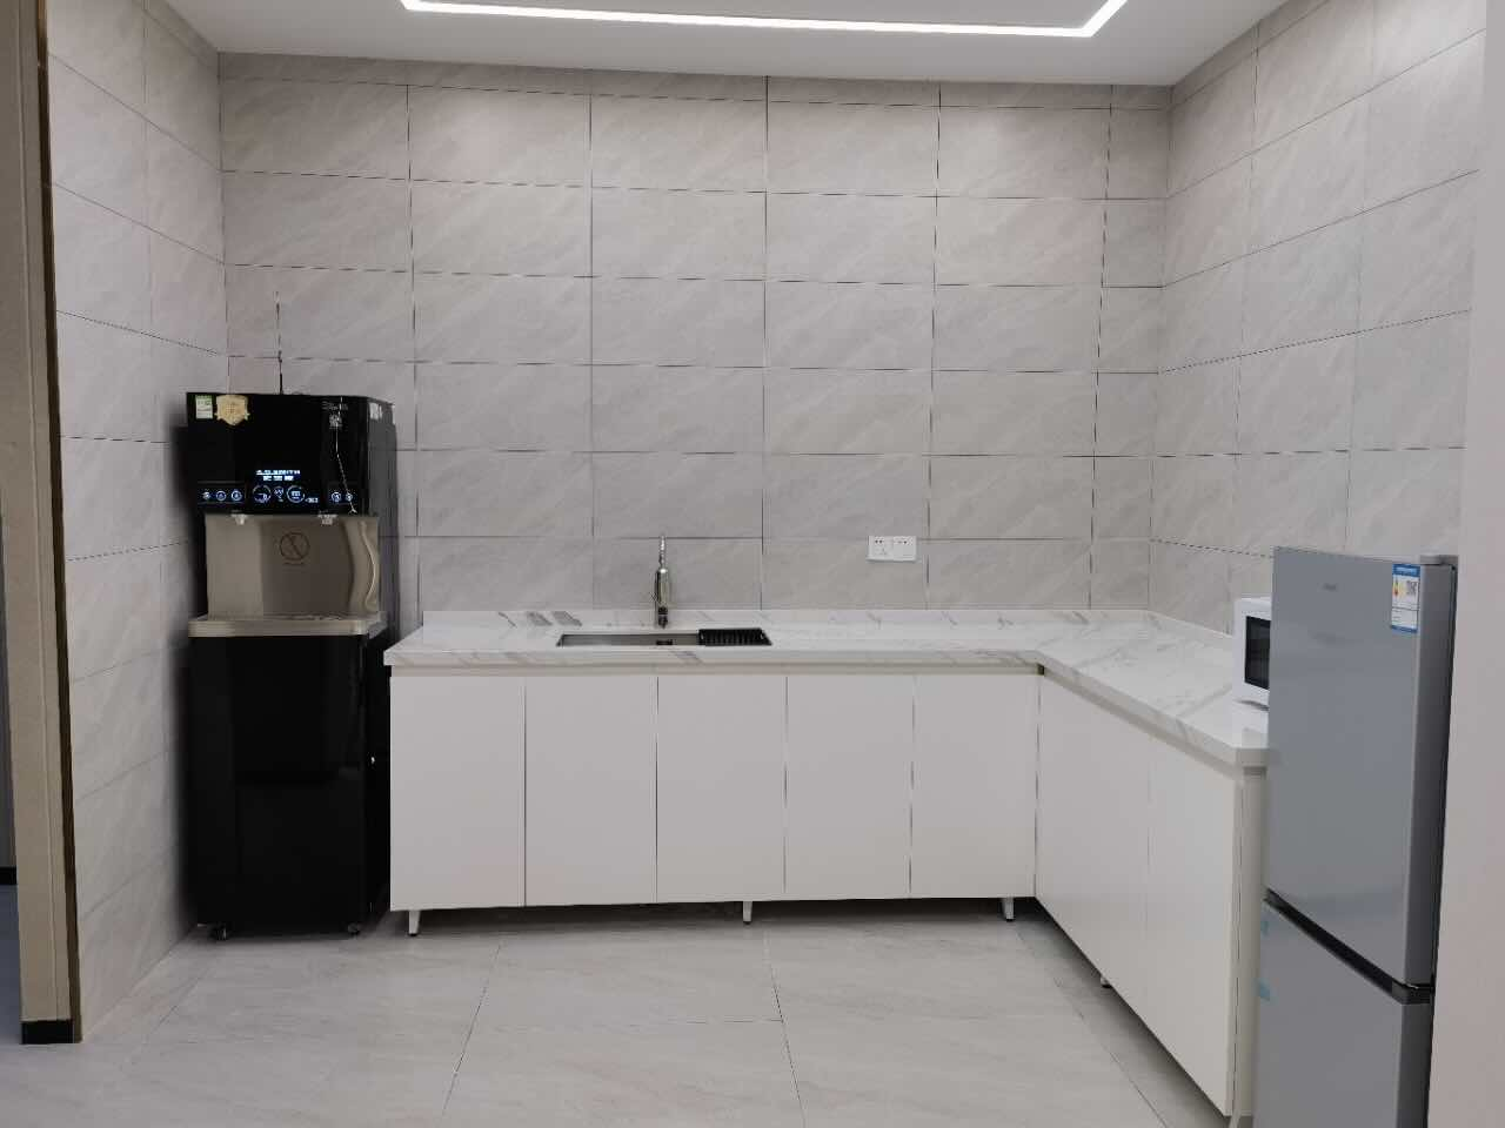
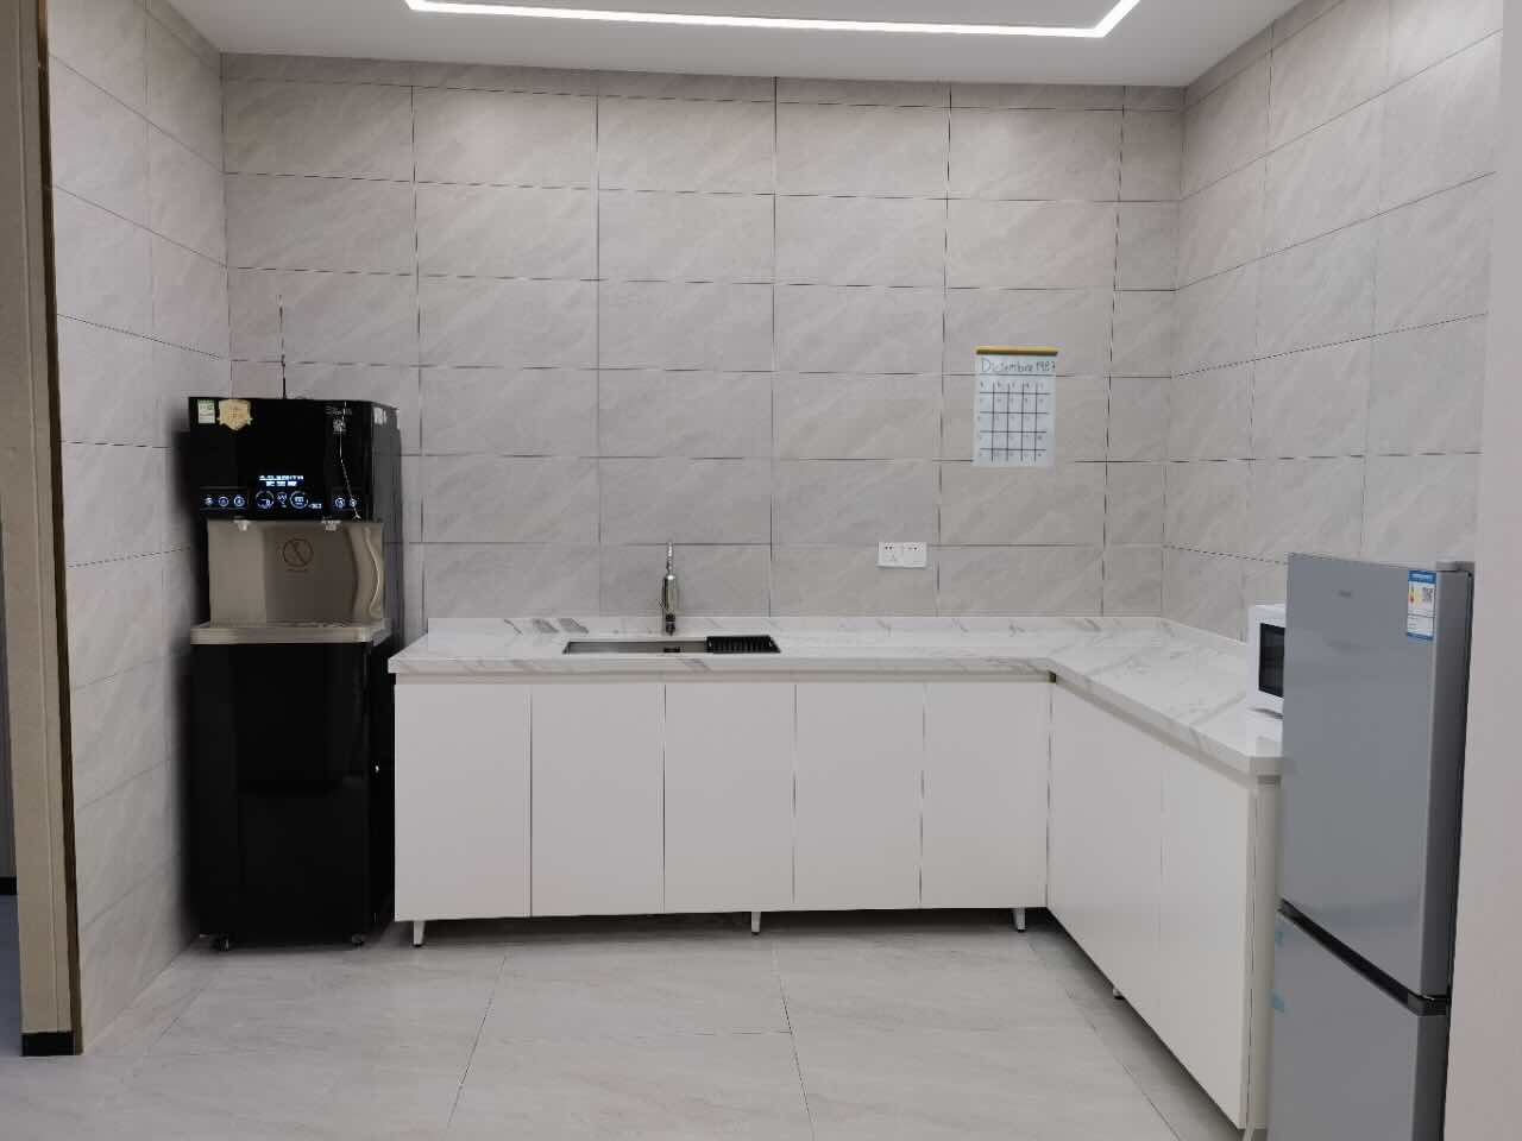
+ calendar (1015, 392)
